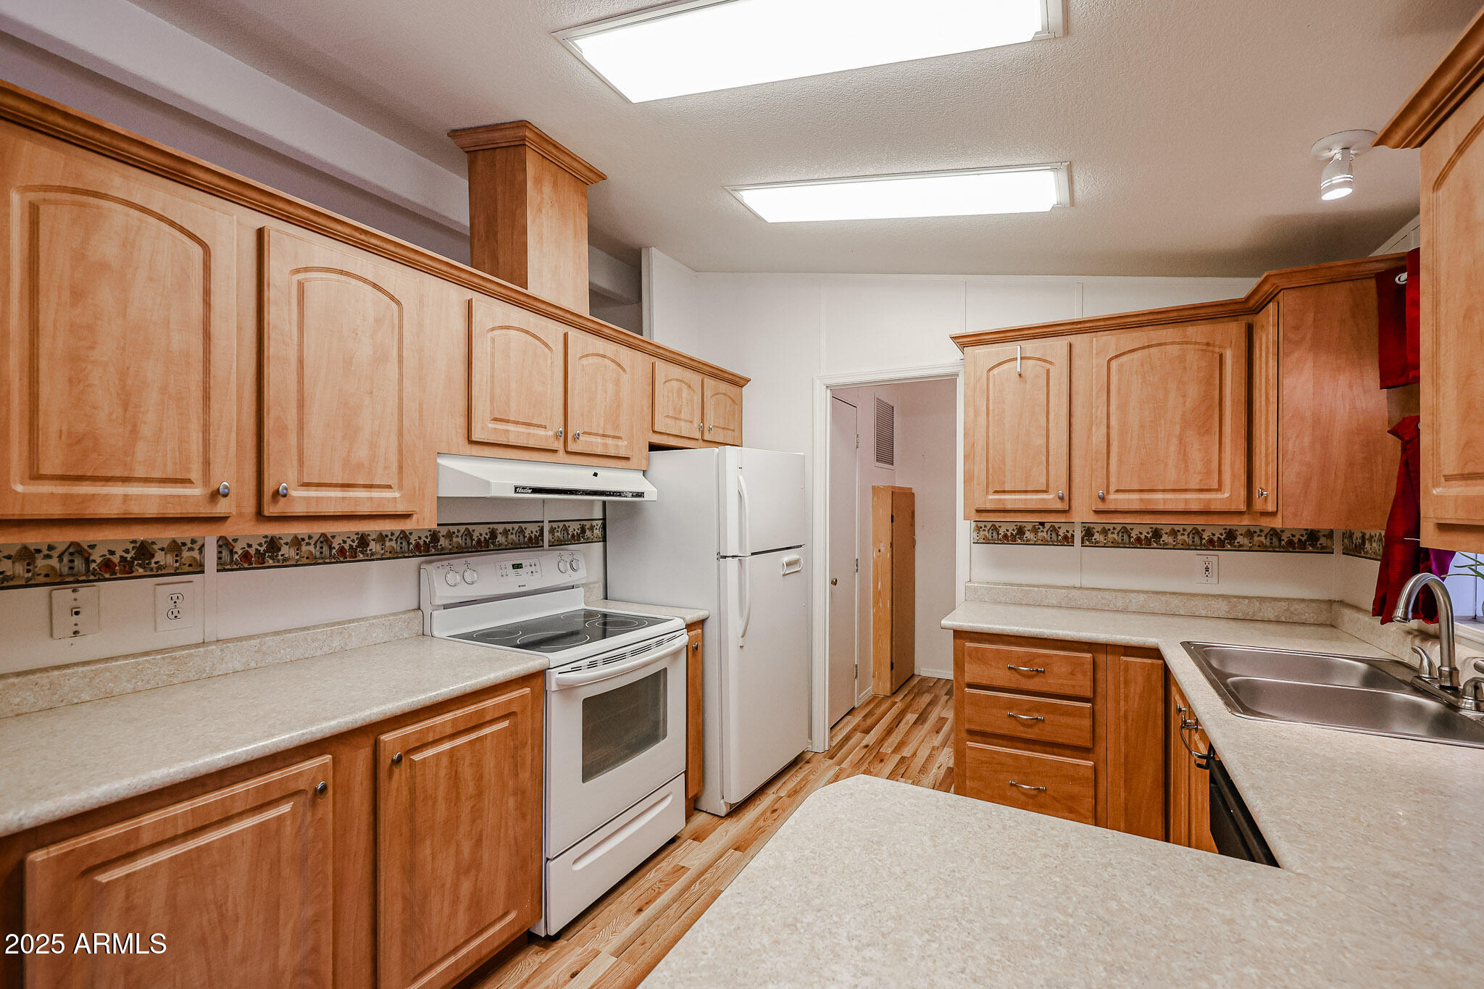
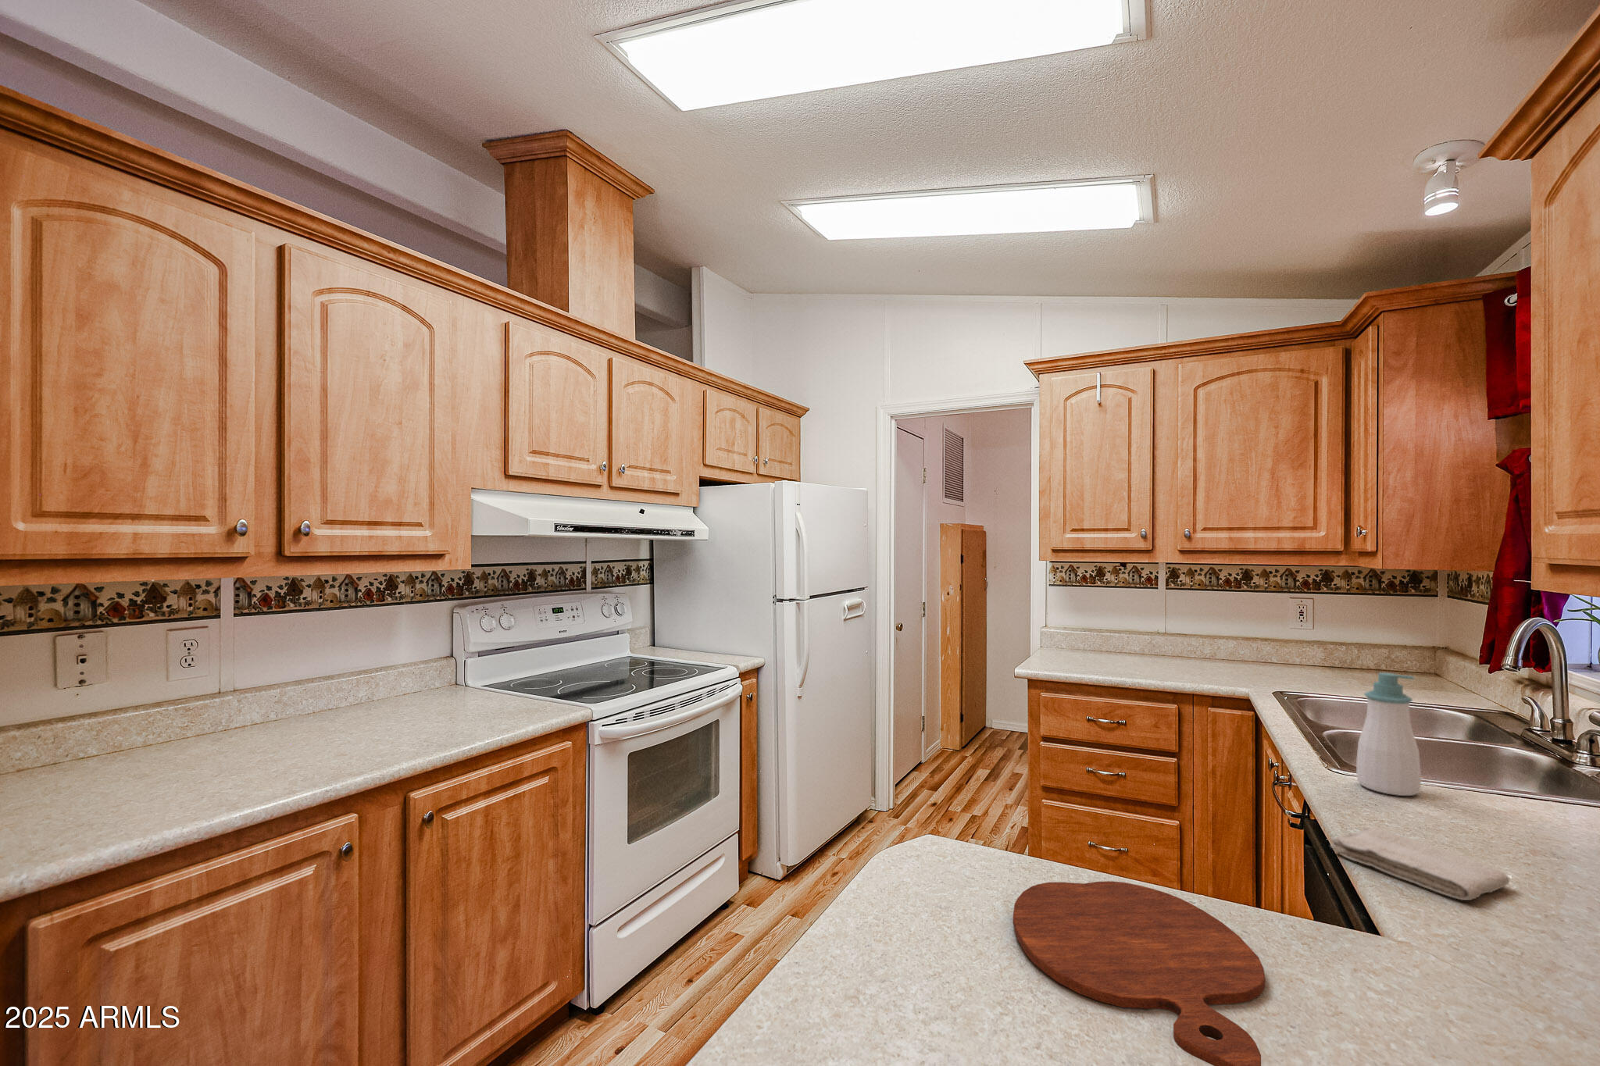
+ washcloth (1414, 859)
+ cutting board (1148, 961)
+ soap bottle (1387, 730)
